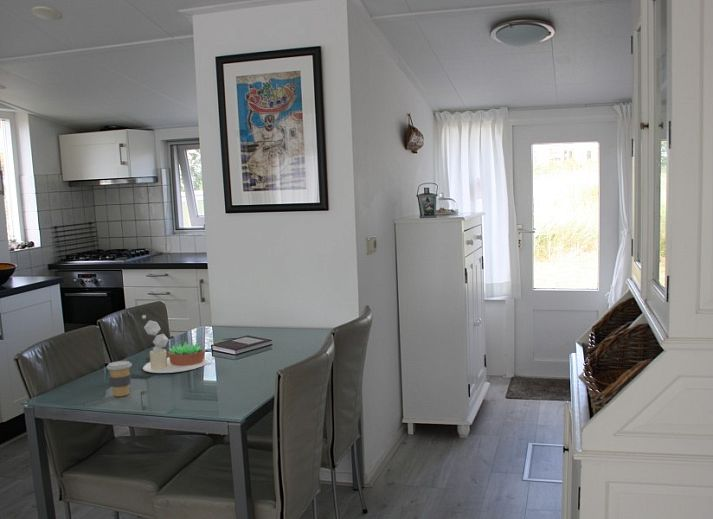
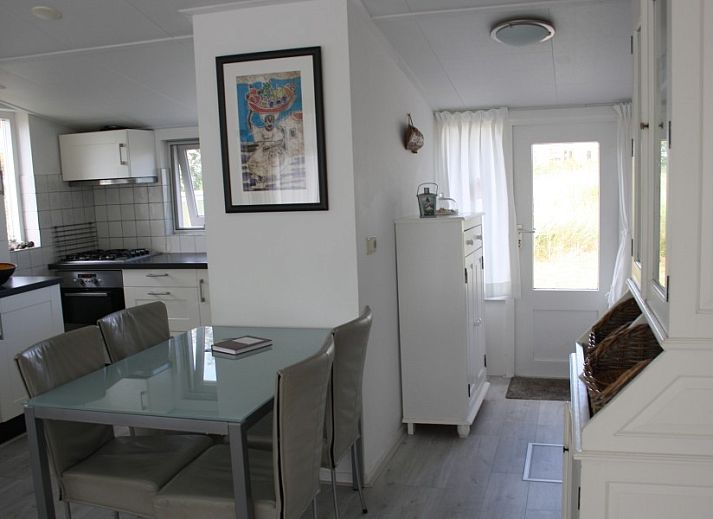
- succulent plant (168, 339)
- coffee cup (120, 378)
